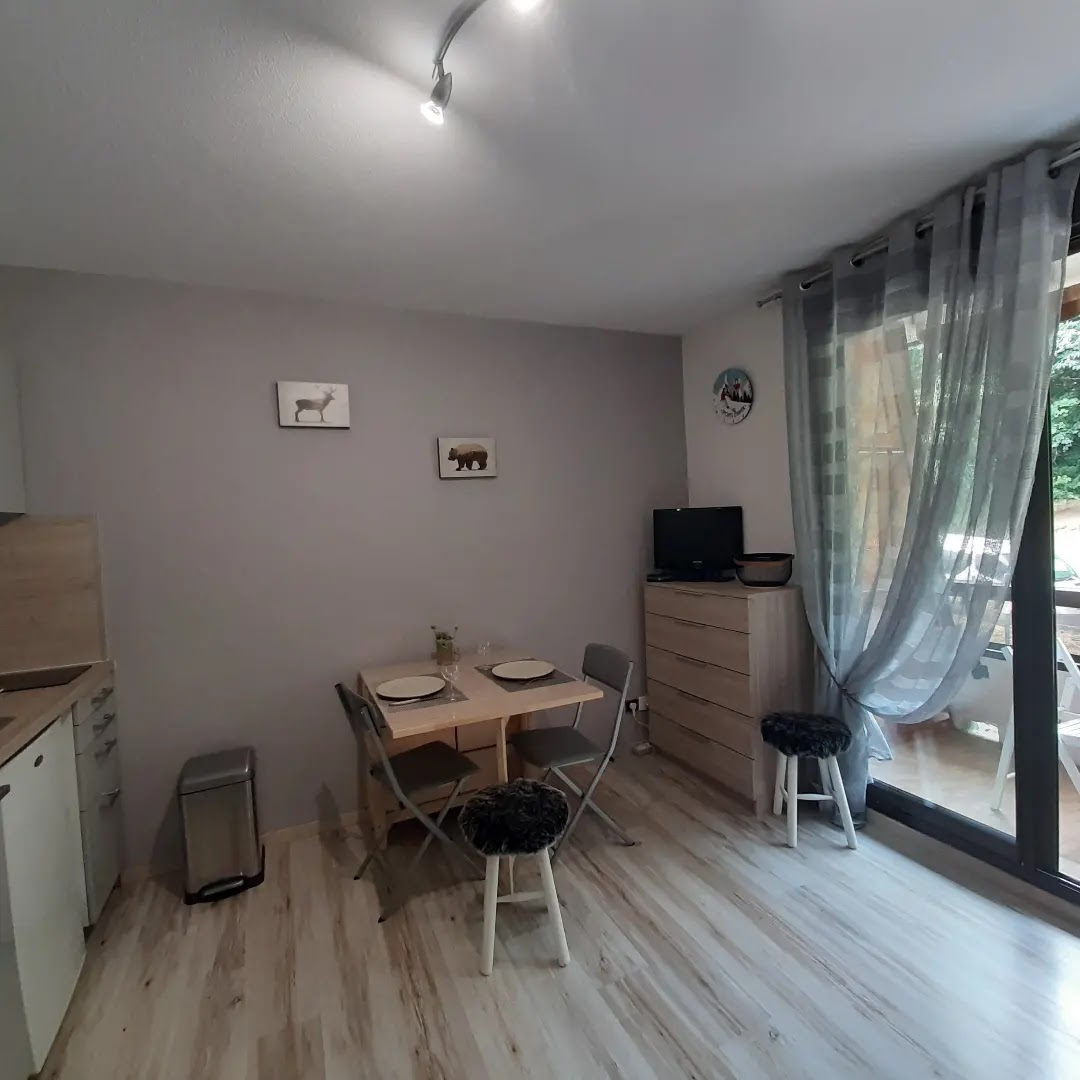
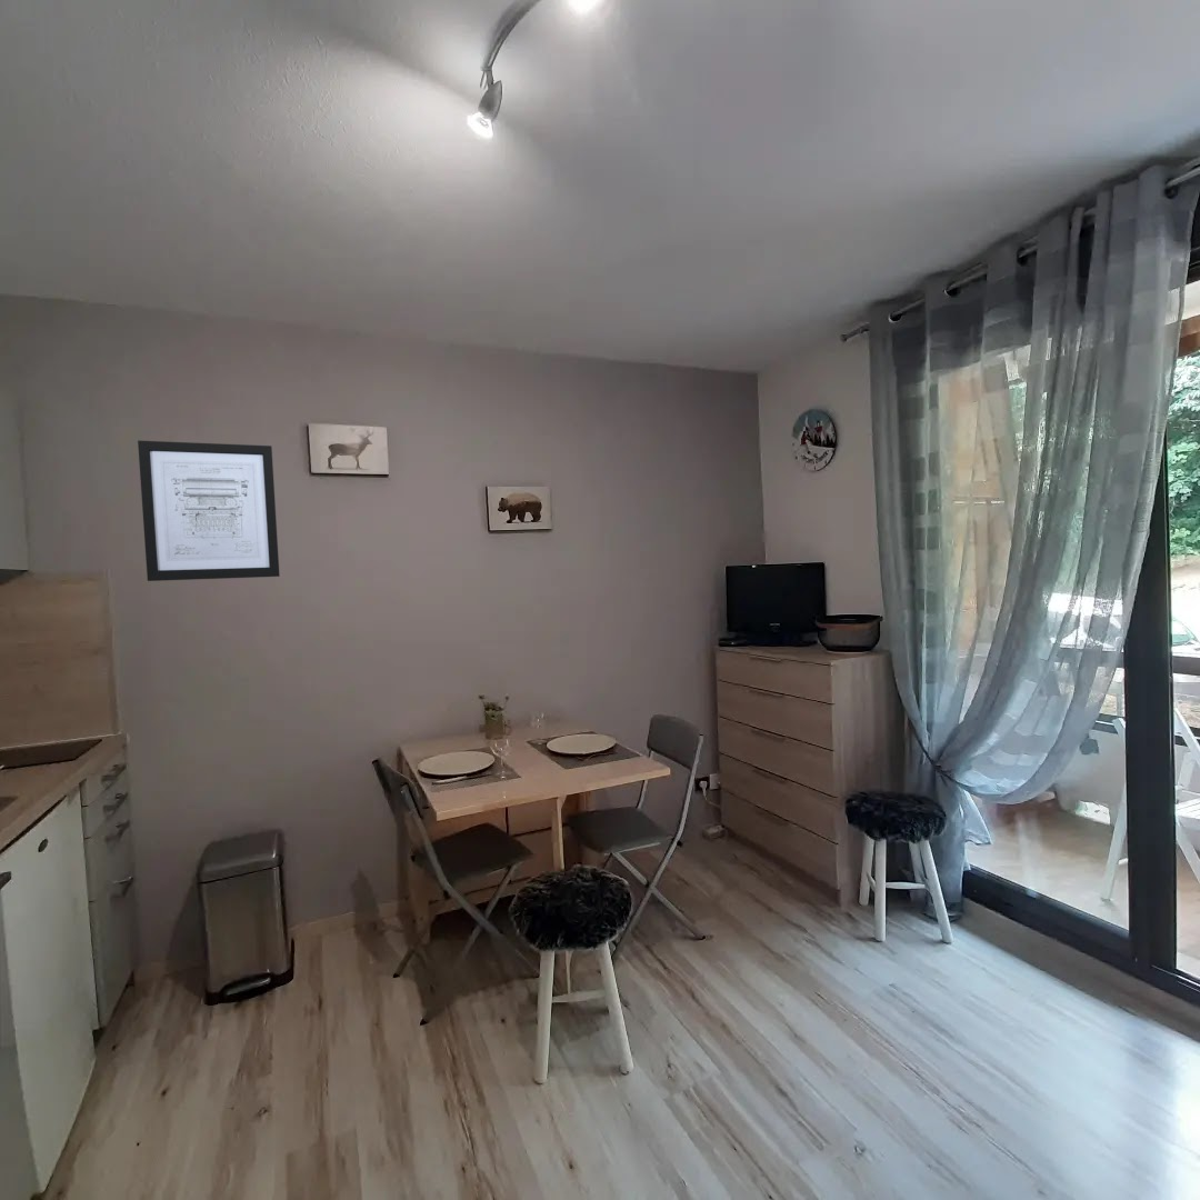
+ wall art (211, 511)
